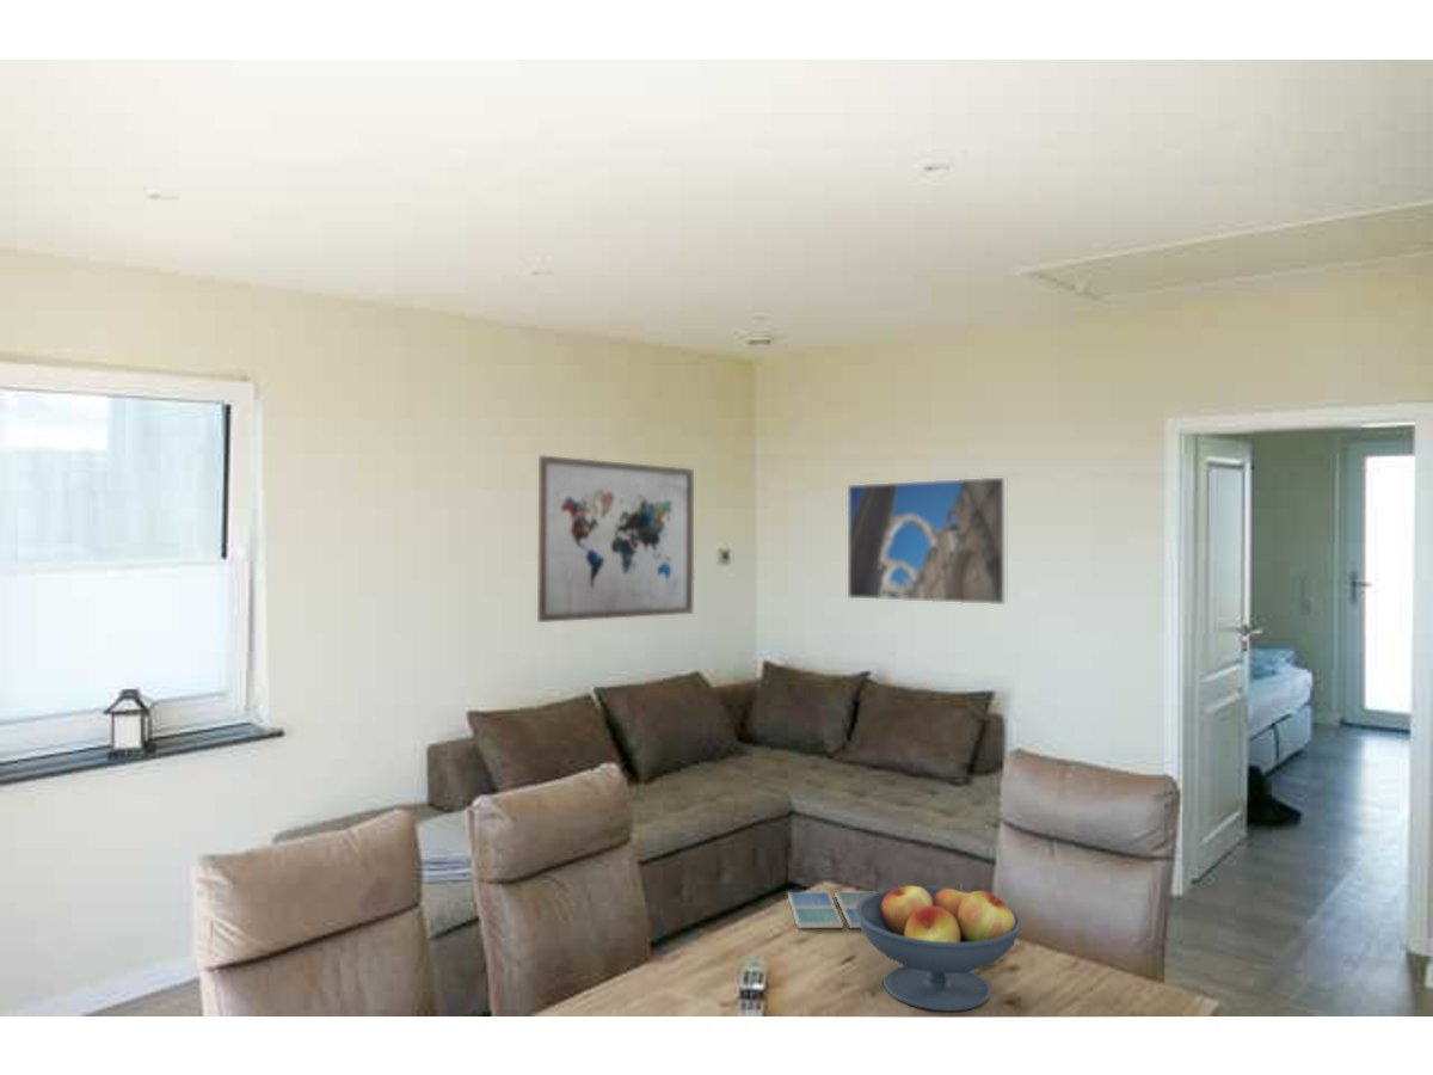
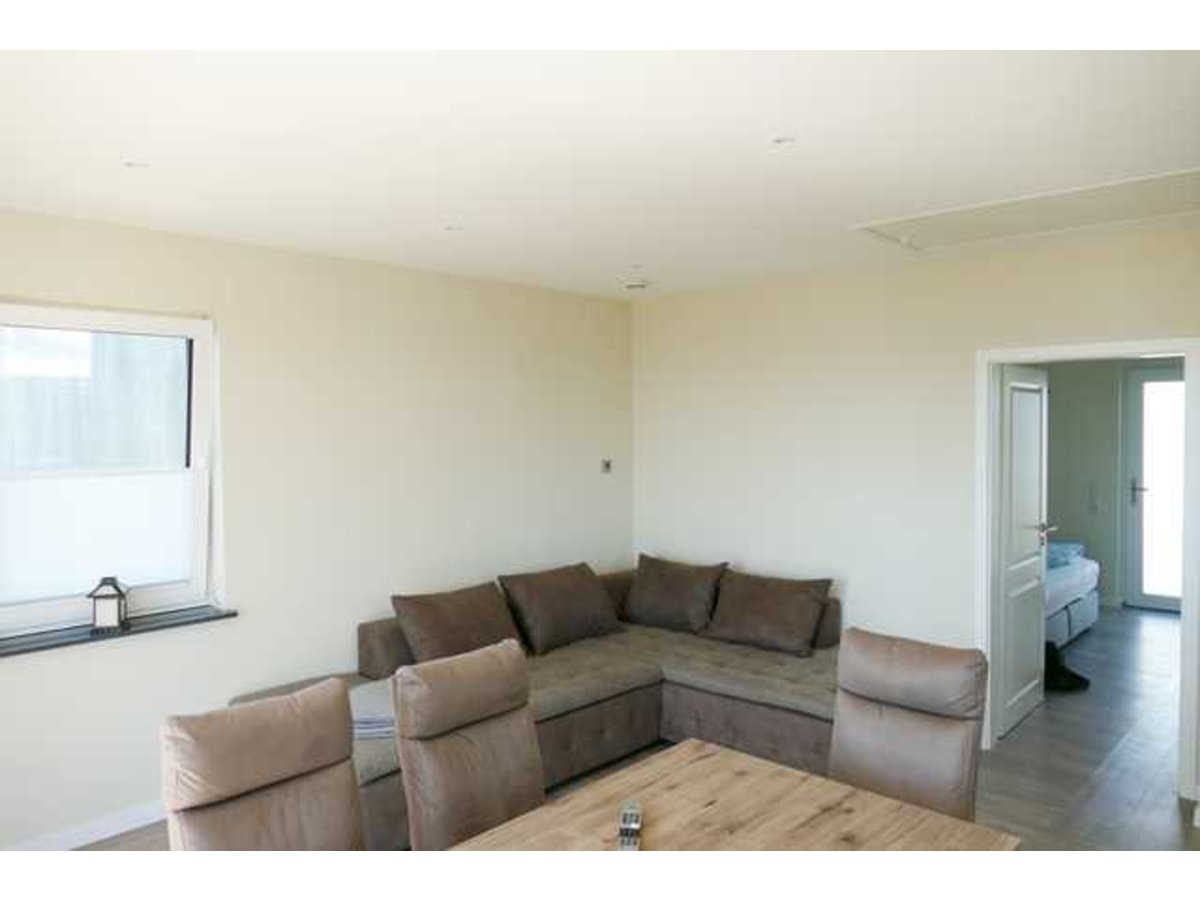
- wall art (621, 540)
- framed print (922, 541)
- fruit bowl (936, 936)
- drink coaster (836, 909)
